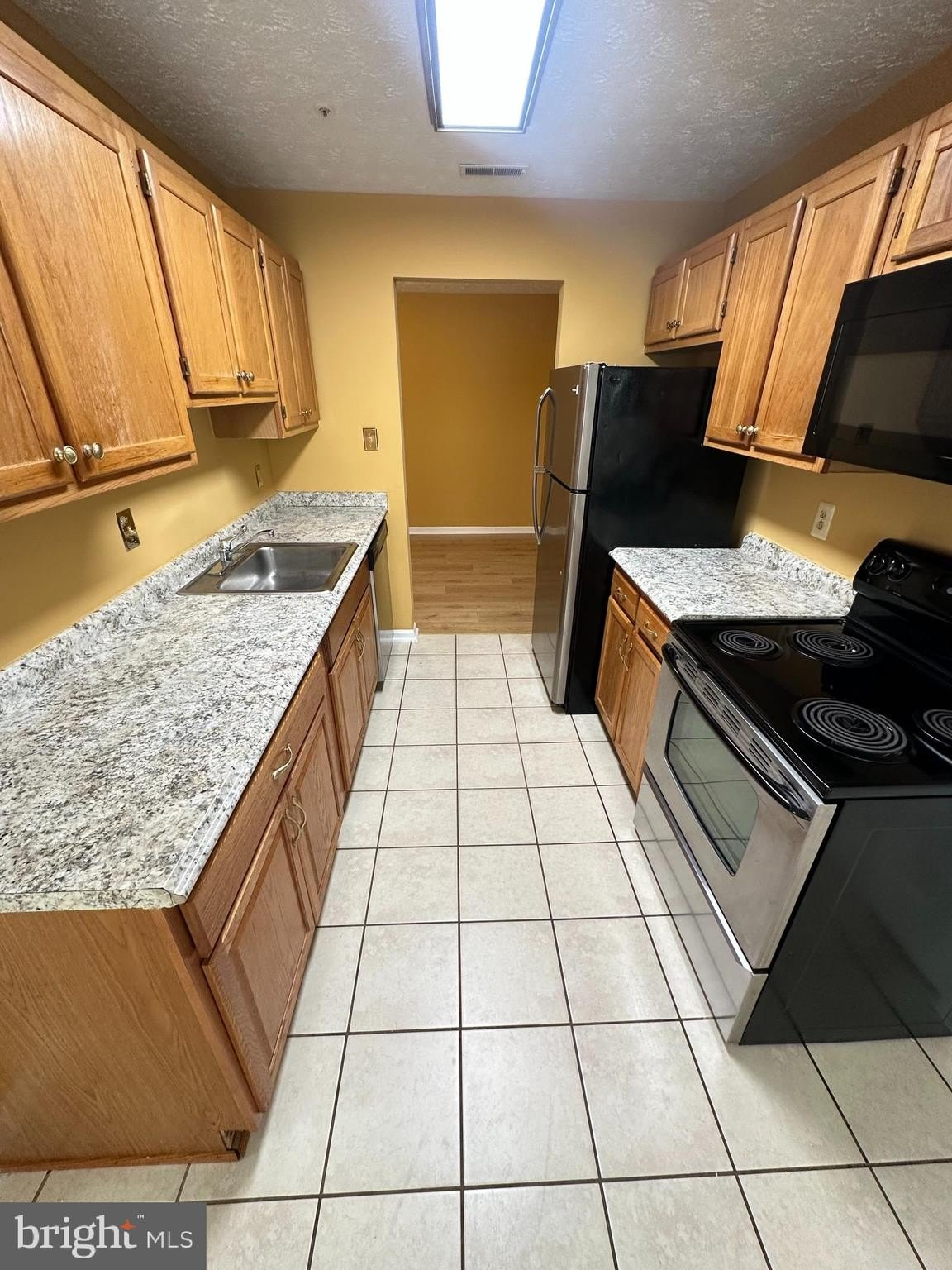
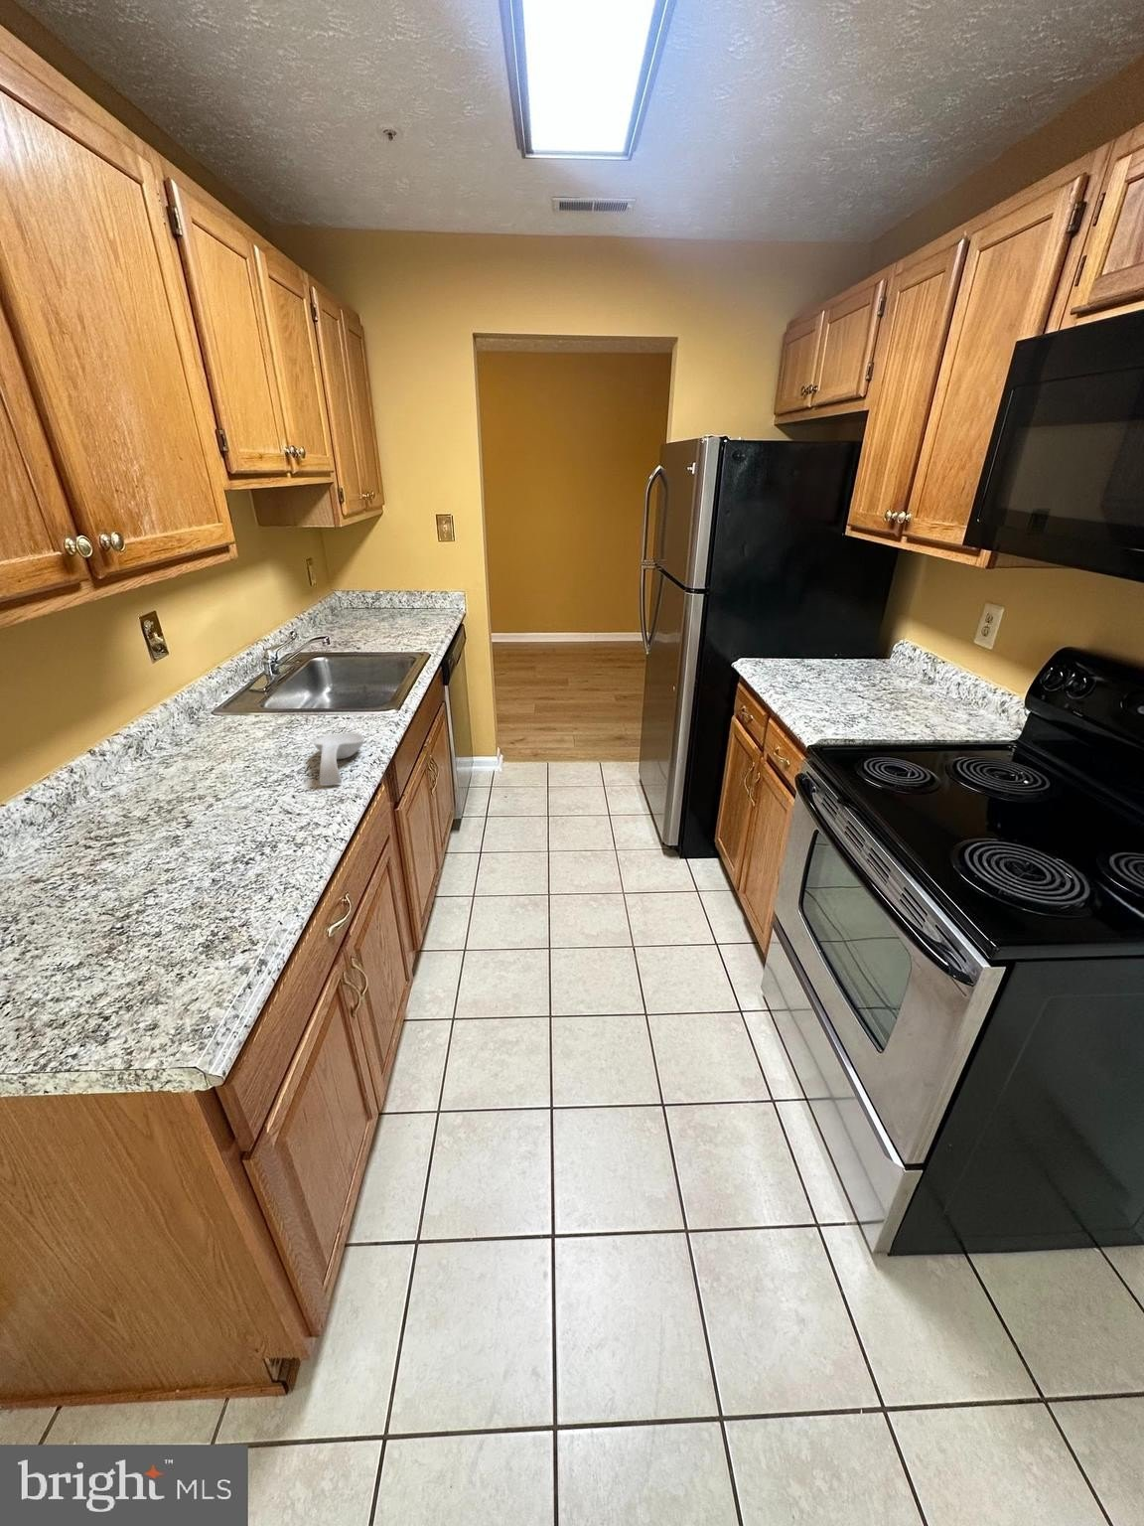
+ spoon rest (336, 750)
